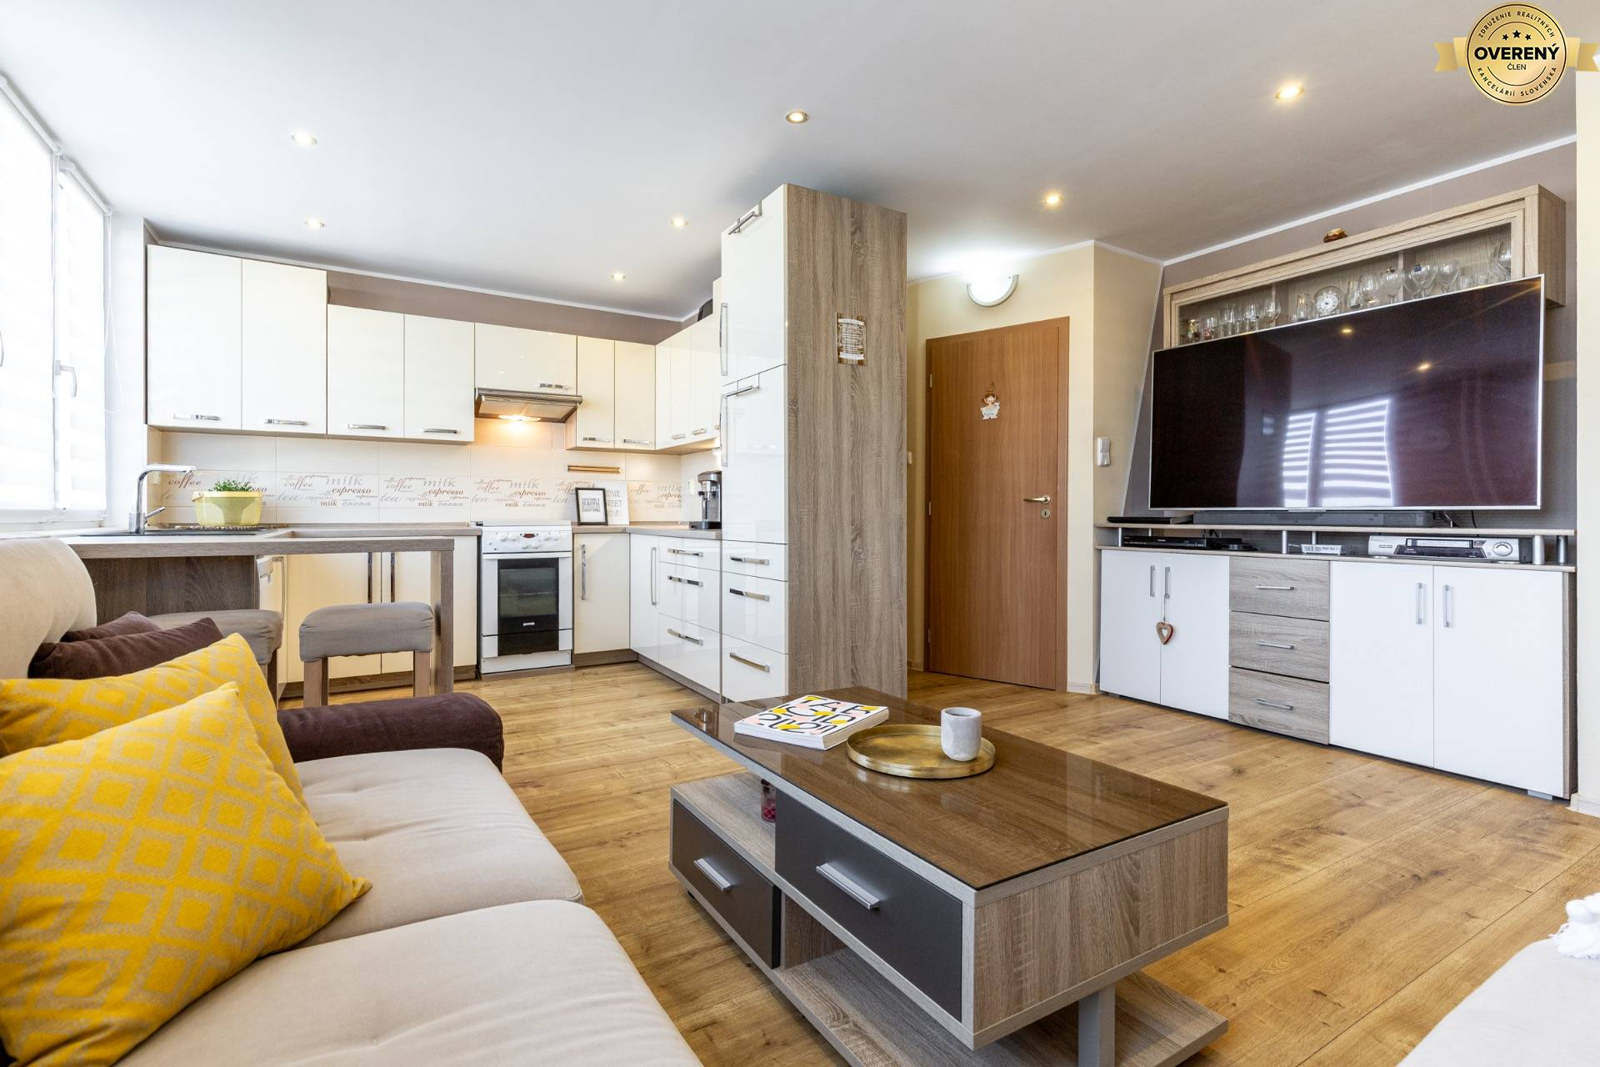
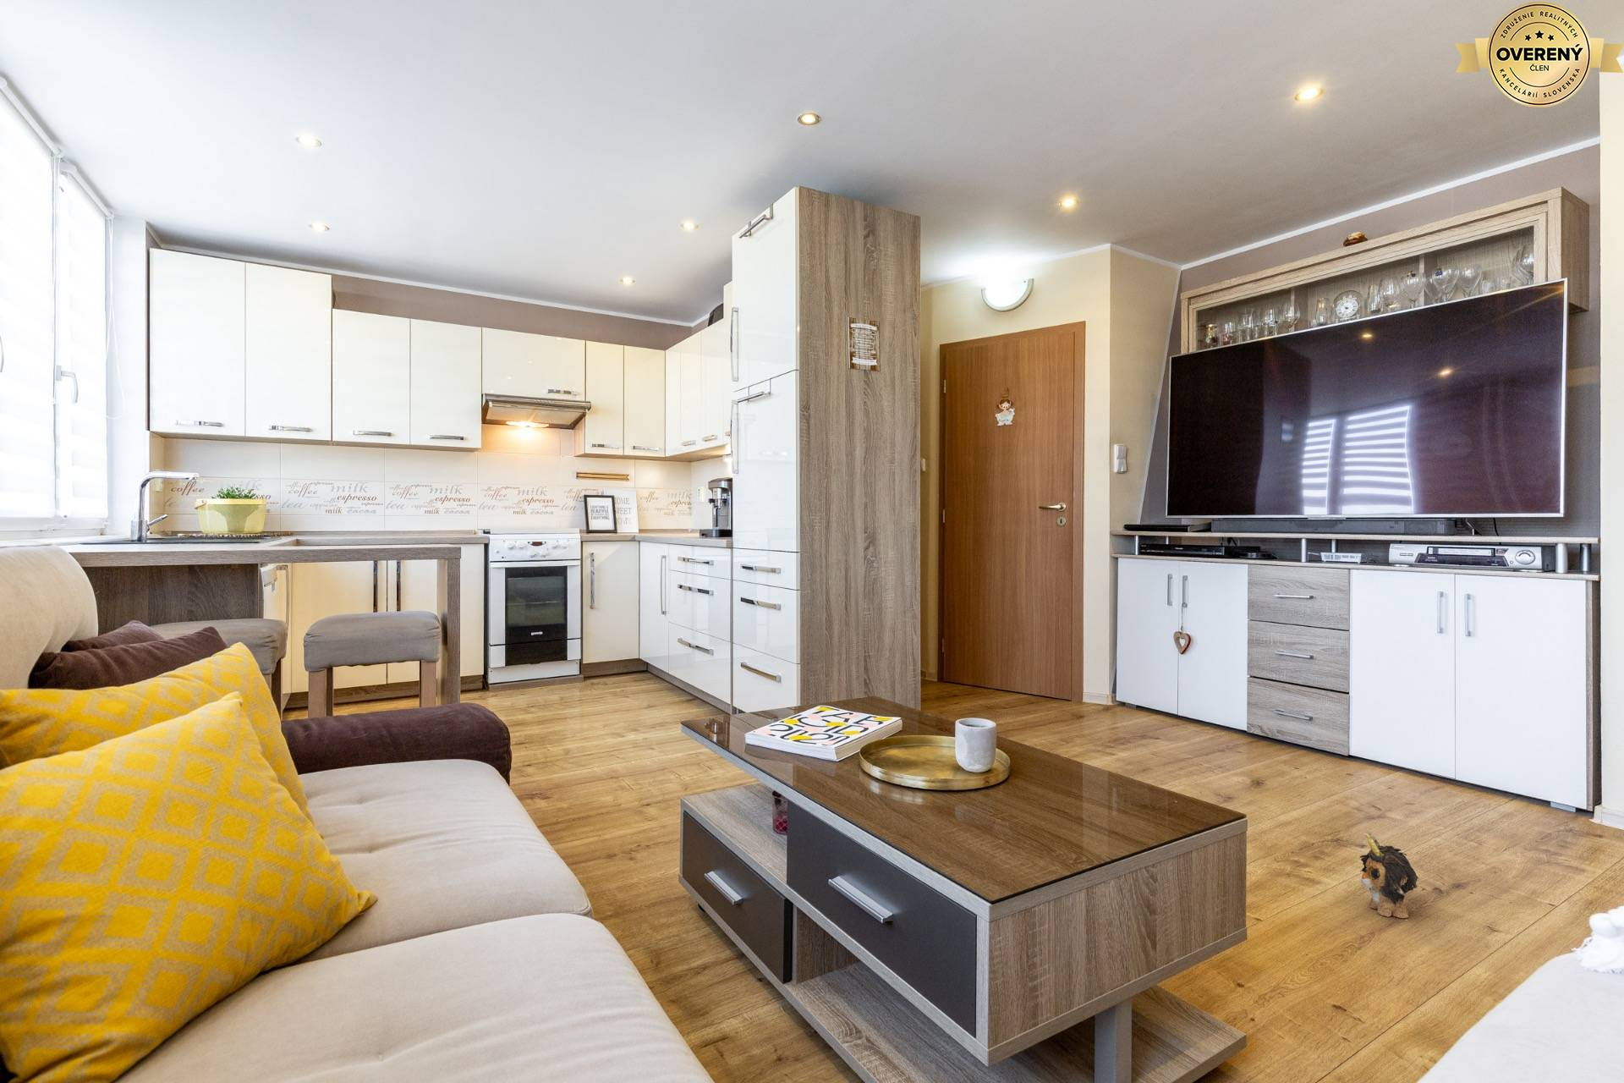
+ plush toy (1387, 871)
